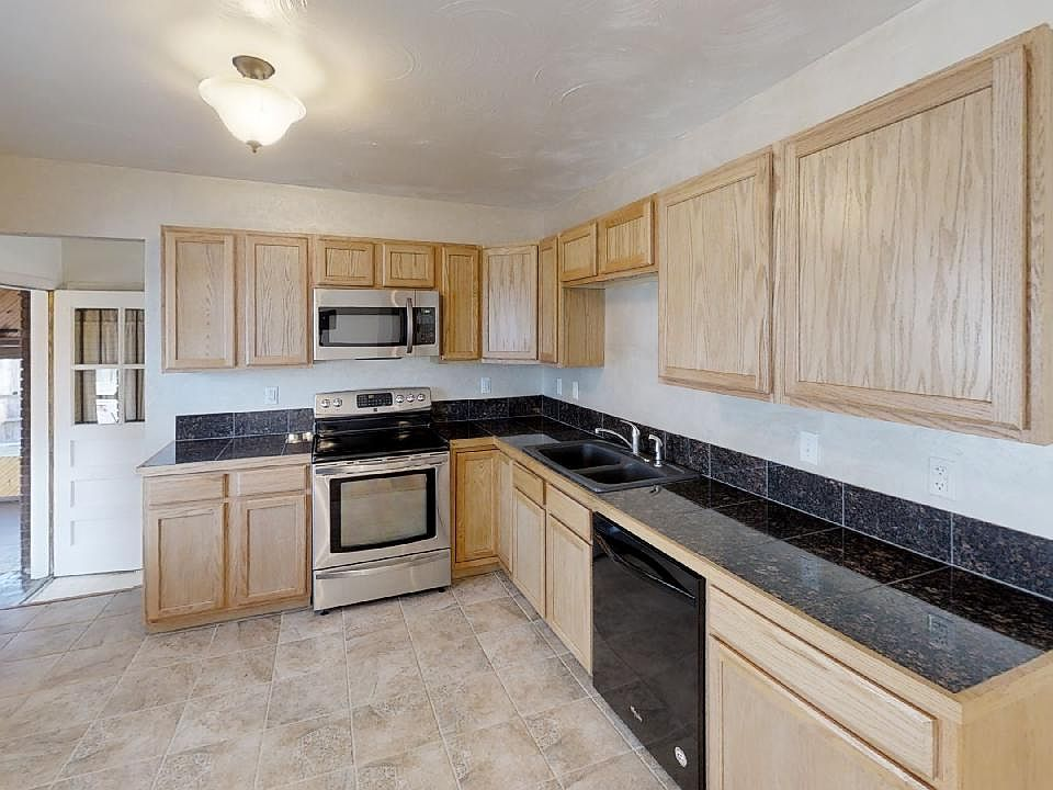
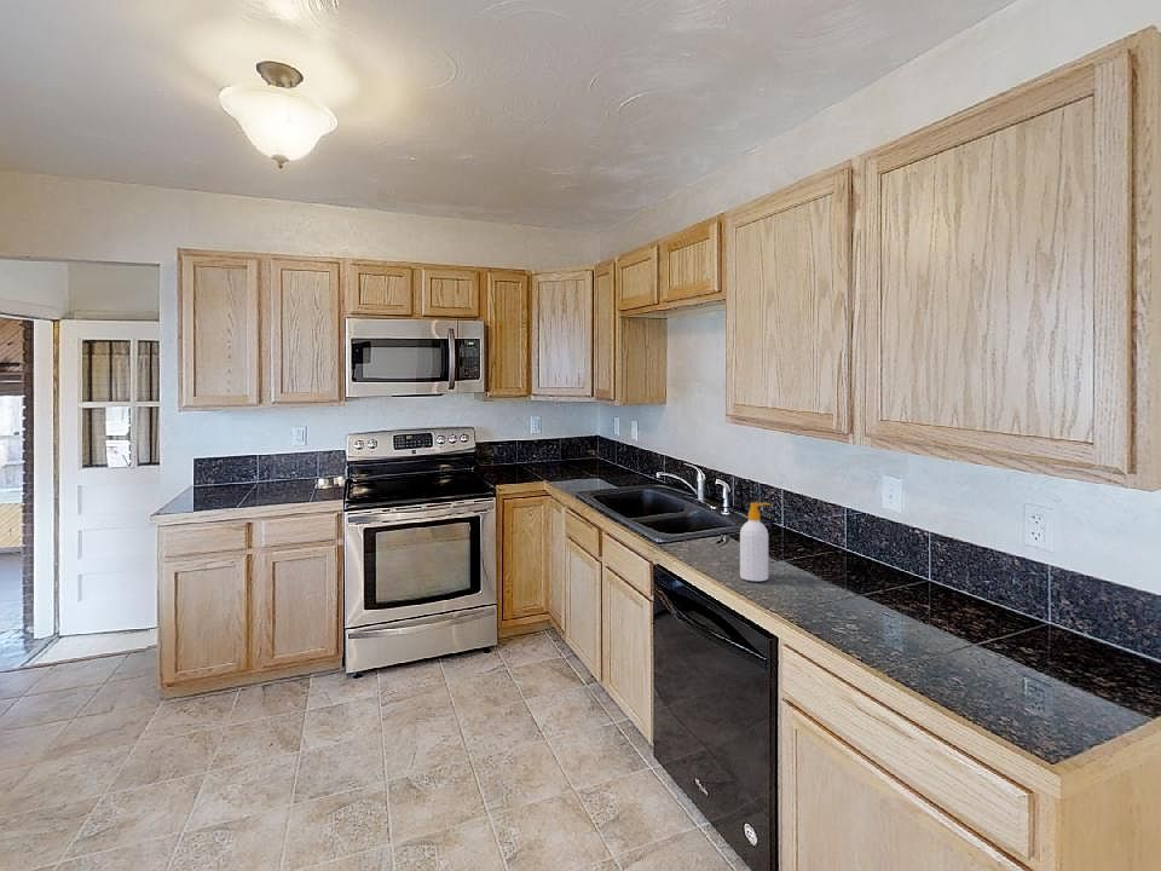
+ soap bottle (755, 540)
